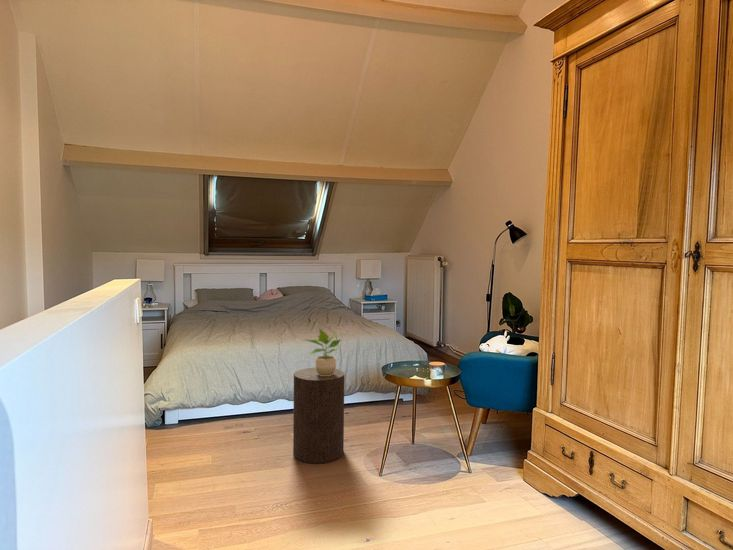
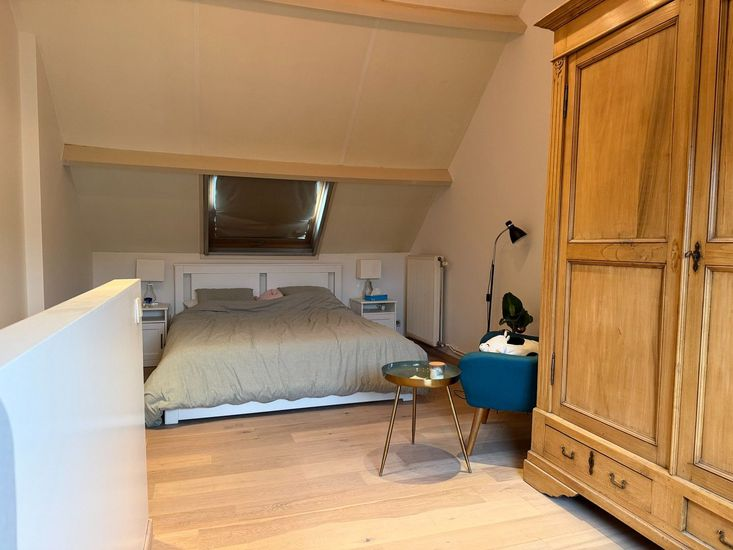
- potted plant (322, 350)
- stool (318, 413)
